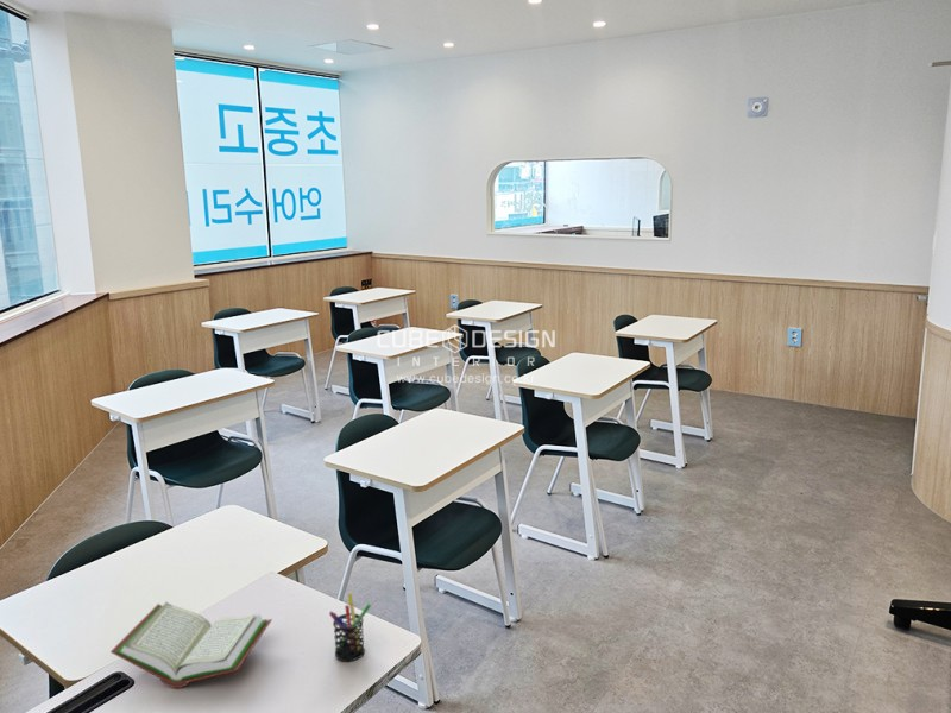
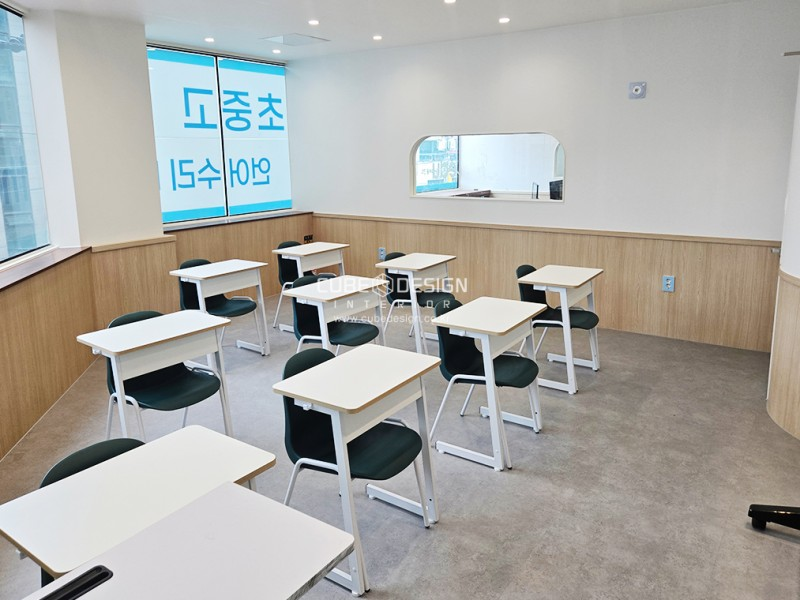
- pen holder (352, 625)
- book (196, 642)
